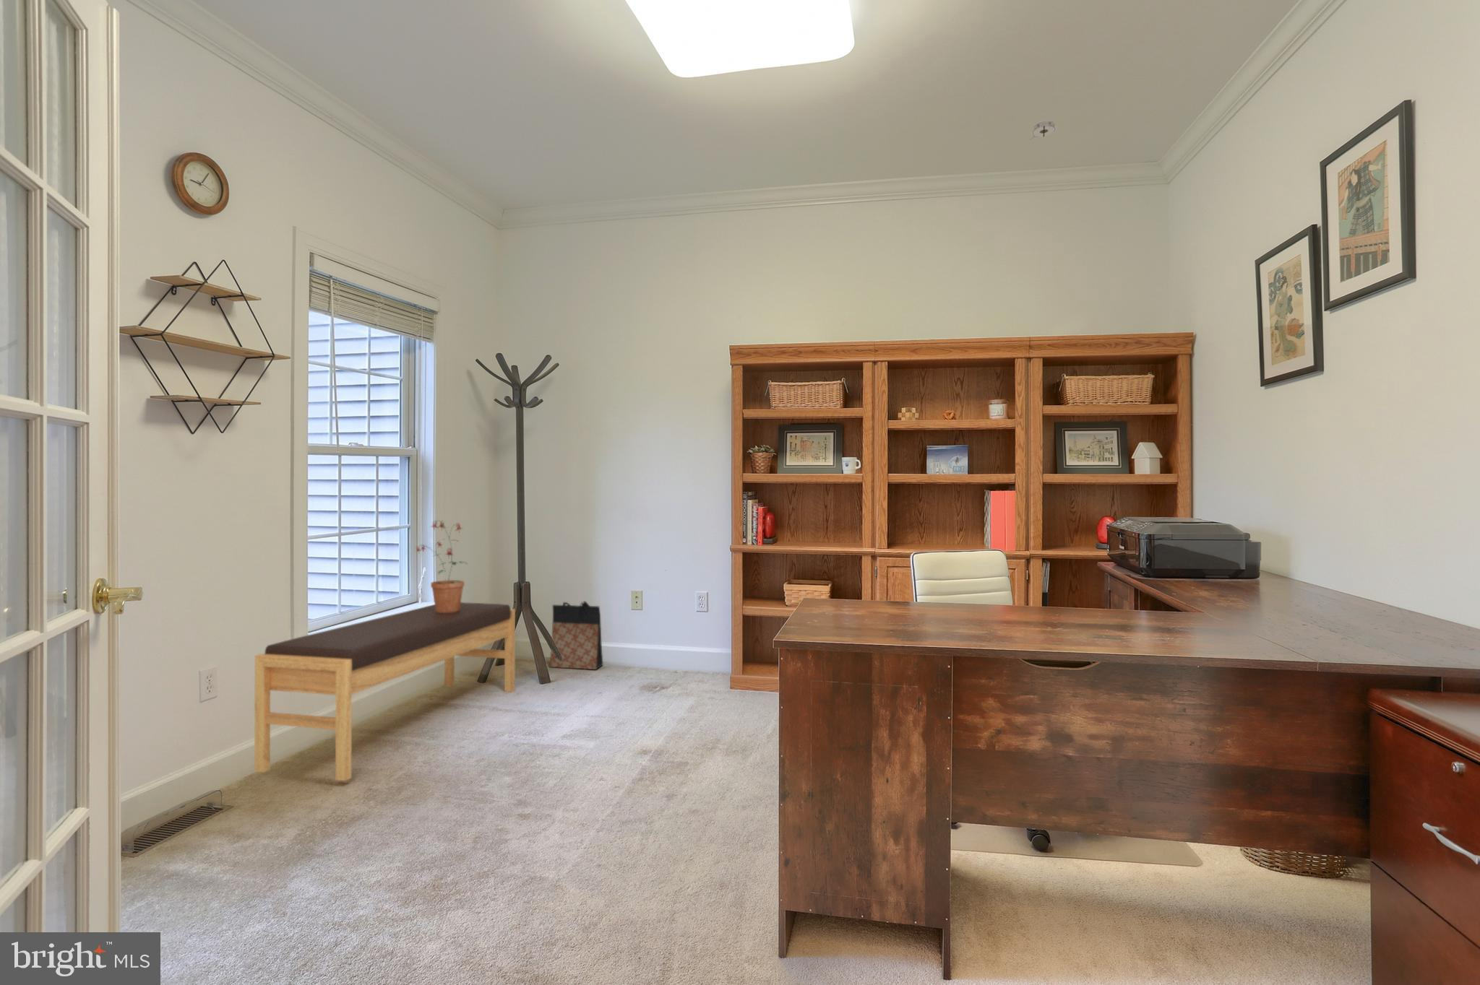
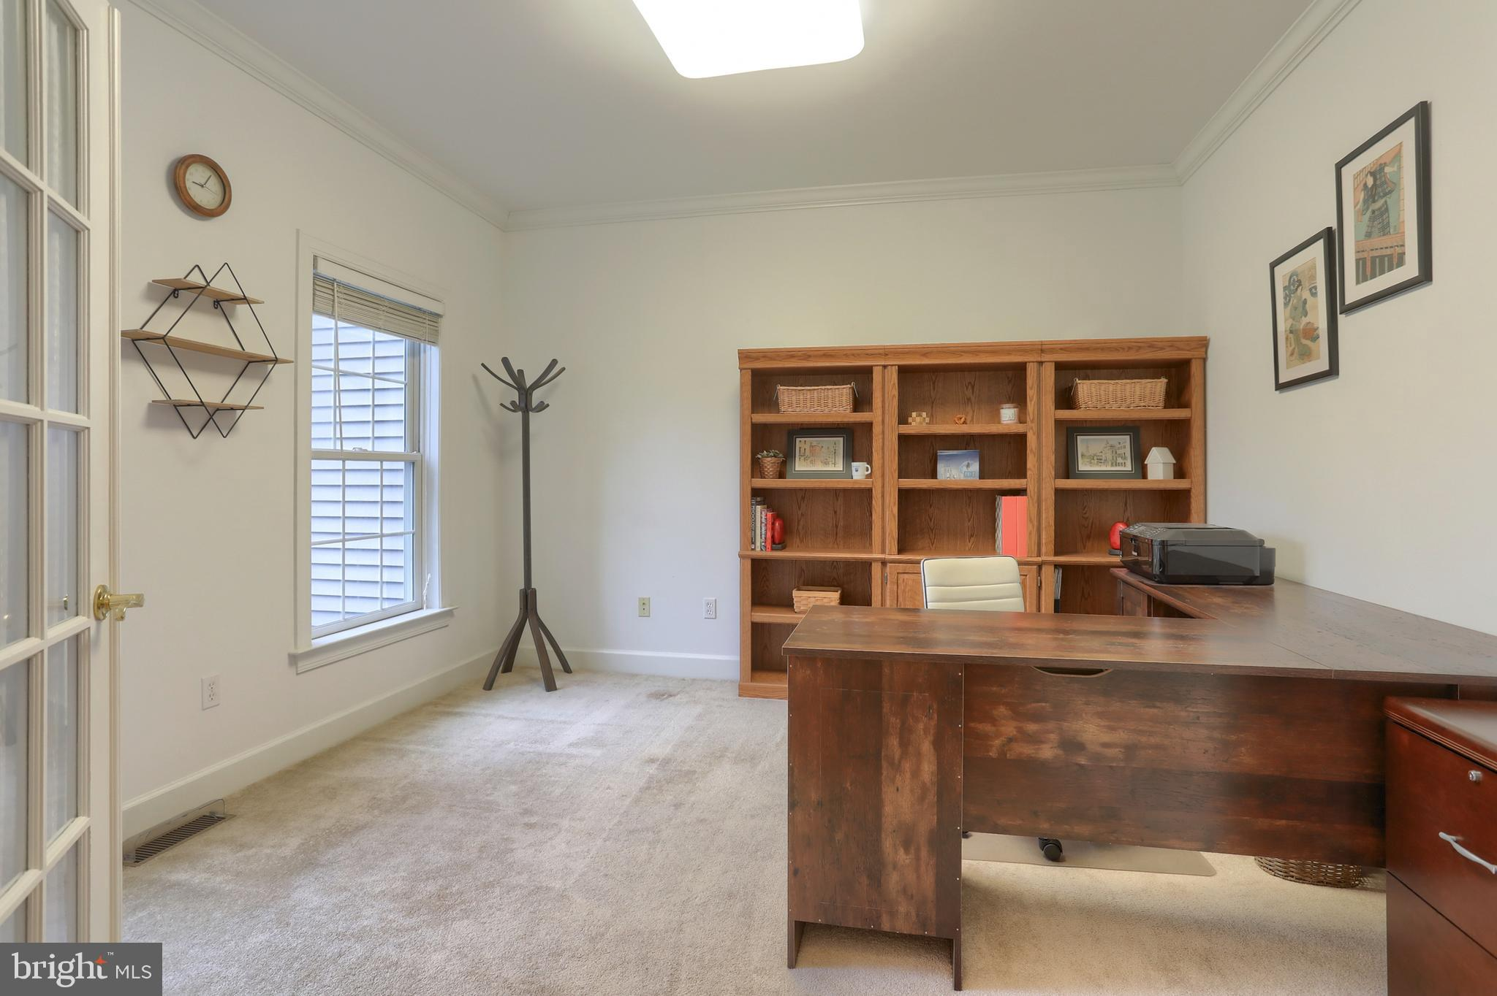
- bag (576, 633)
- potted plant (443, 567)
- smoke detector (1042, 129)
- bench (406, 673)
